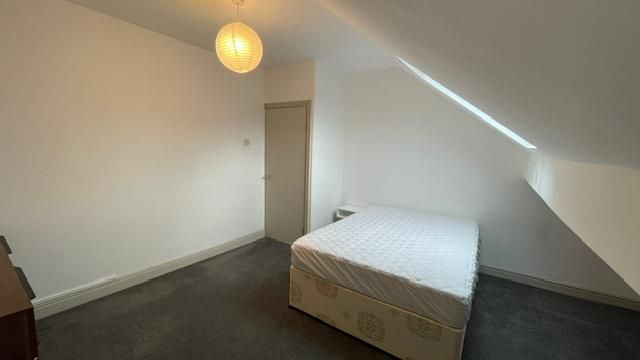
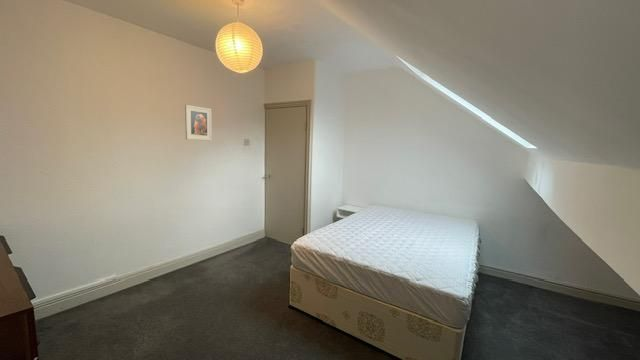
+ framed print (199, 123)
